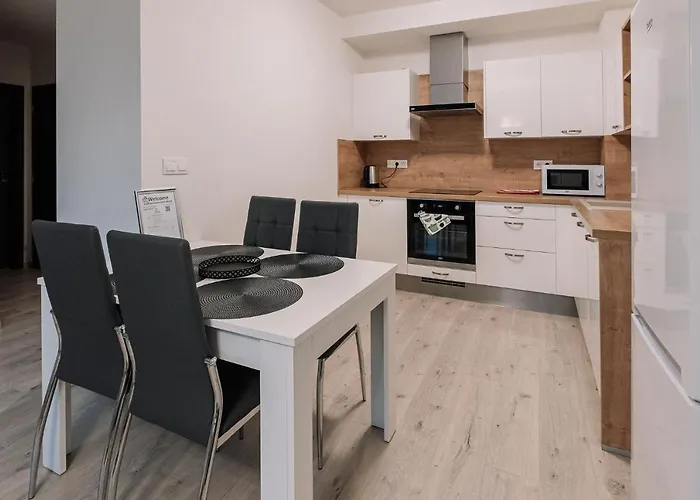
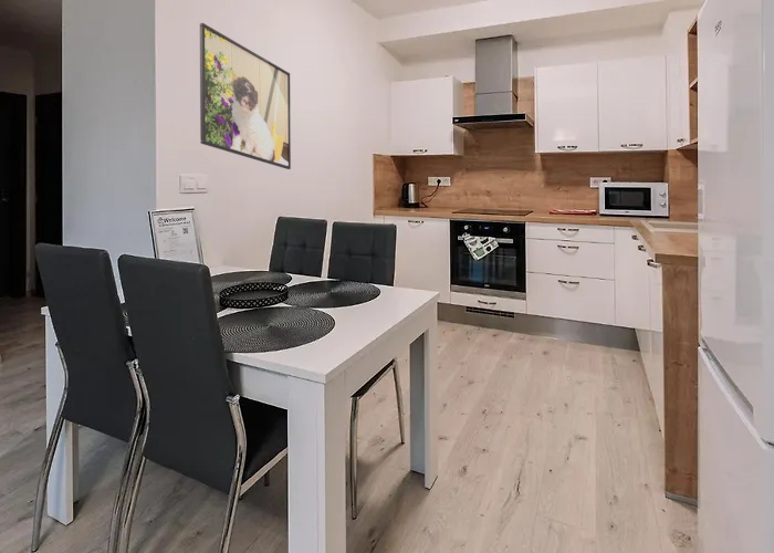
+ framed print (250, 104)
